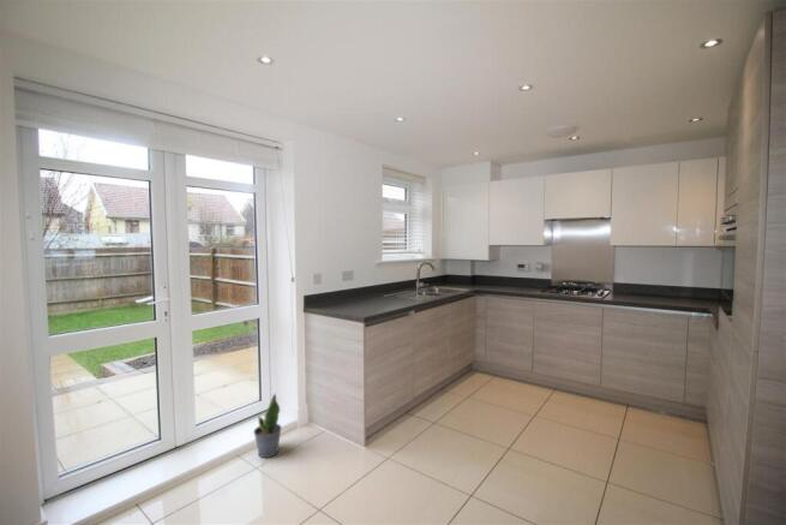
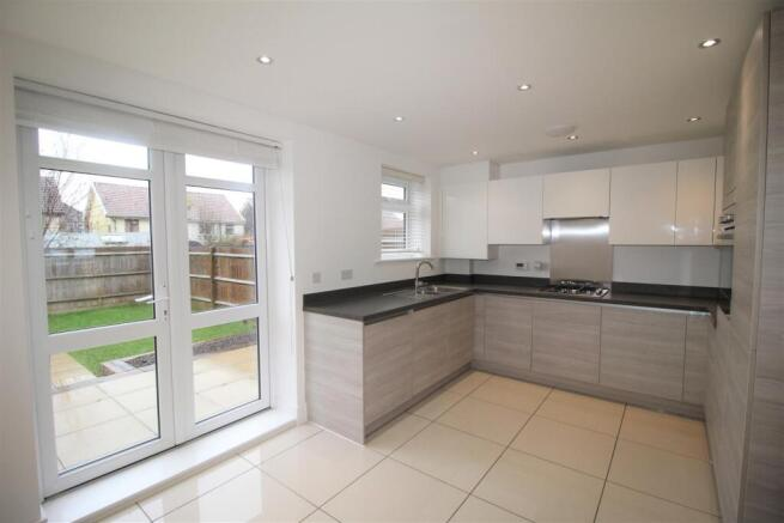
- potted plant (266, 424)
